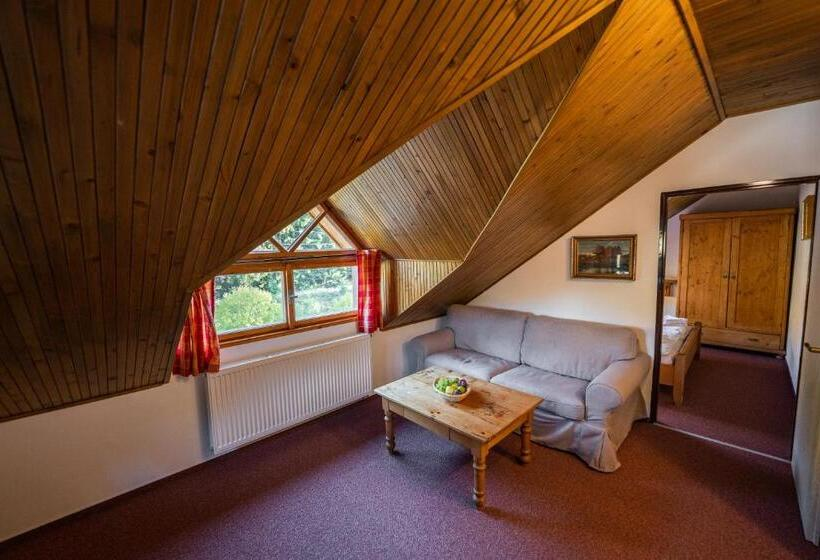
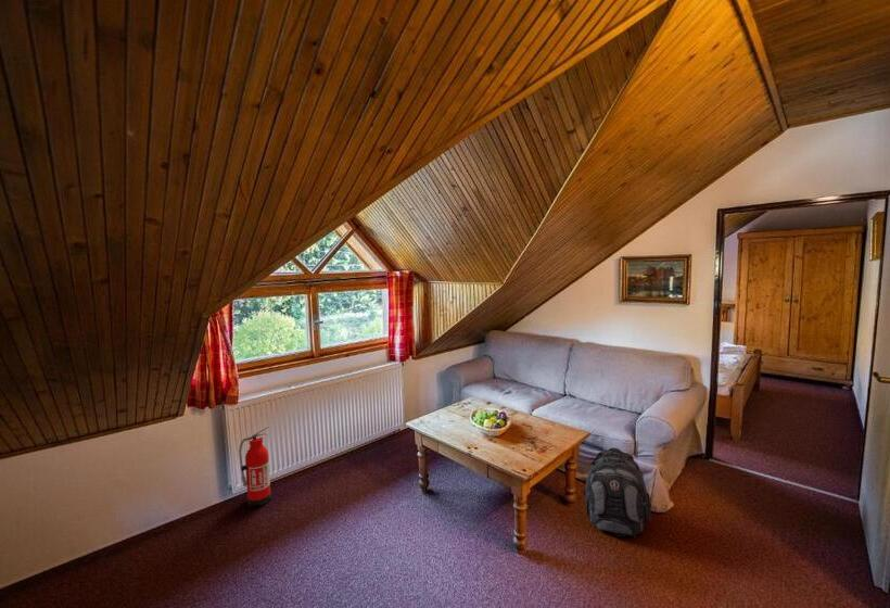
+ backpack (615, 484)
+ fire extinguisher (255, 465)
